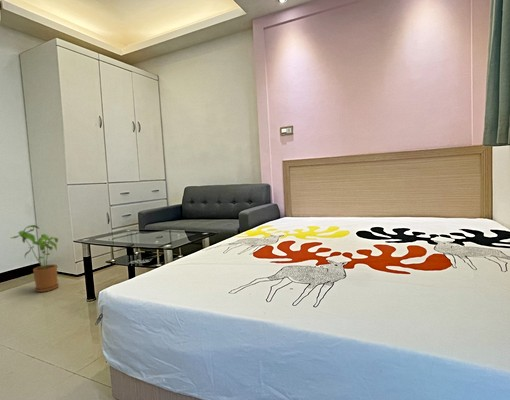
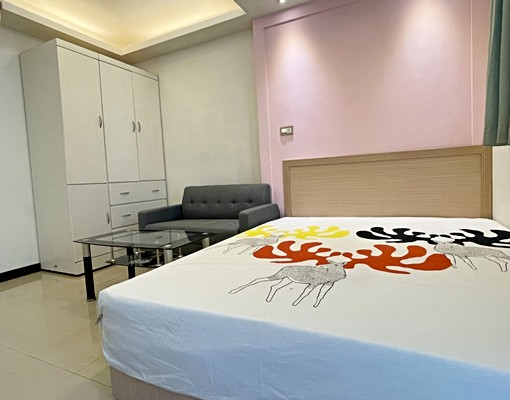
- house plant (42, 257)
